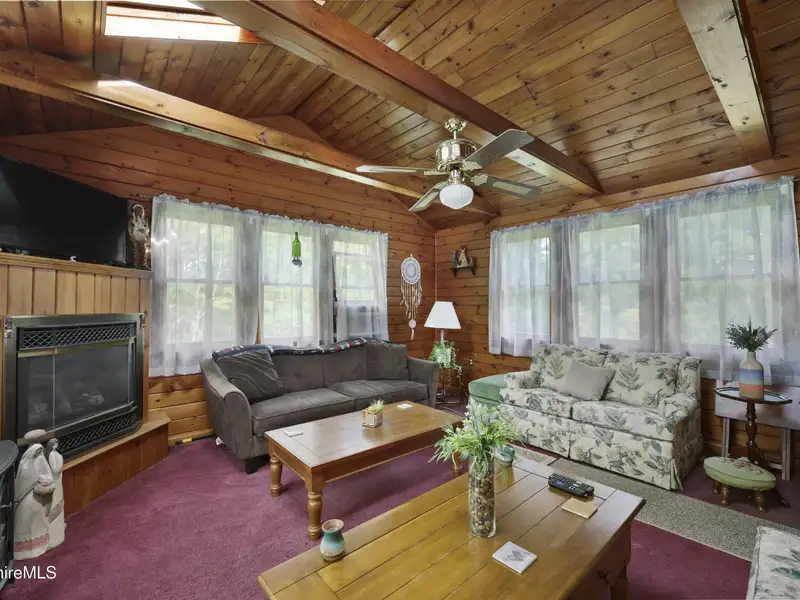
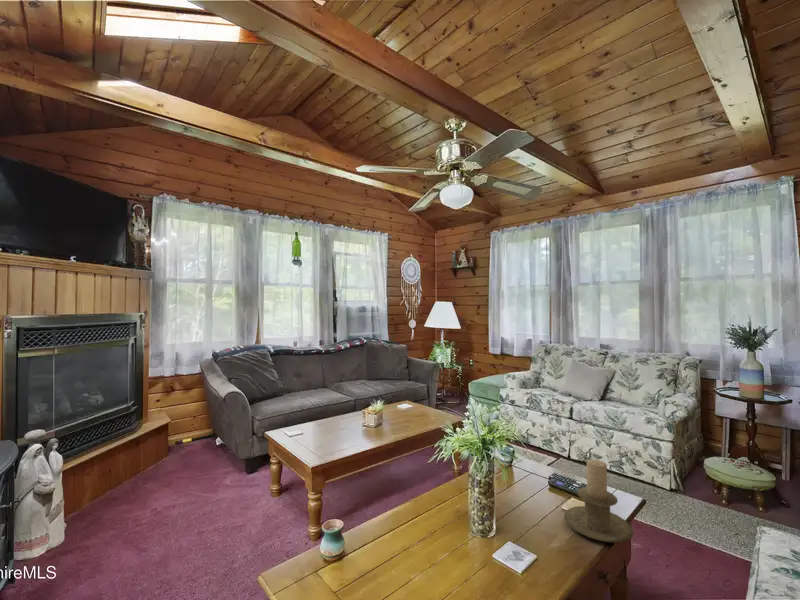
+ candle holder (597, 494)
